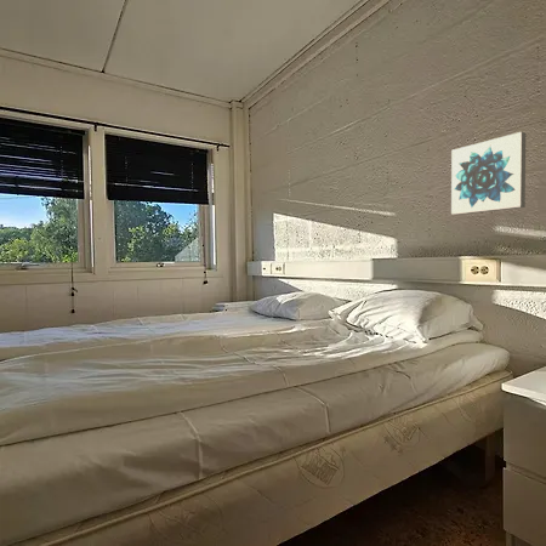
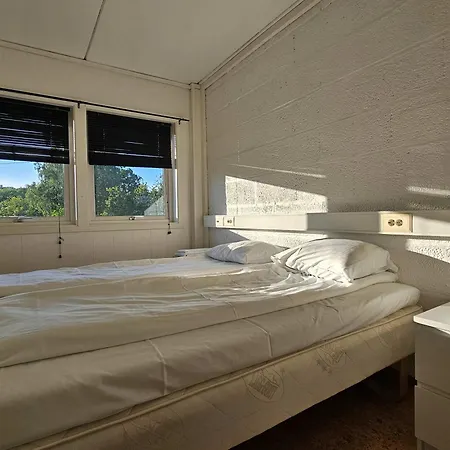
- wall art (485, 176)
